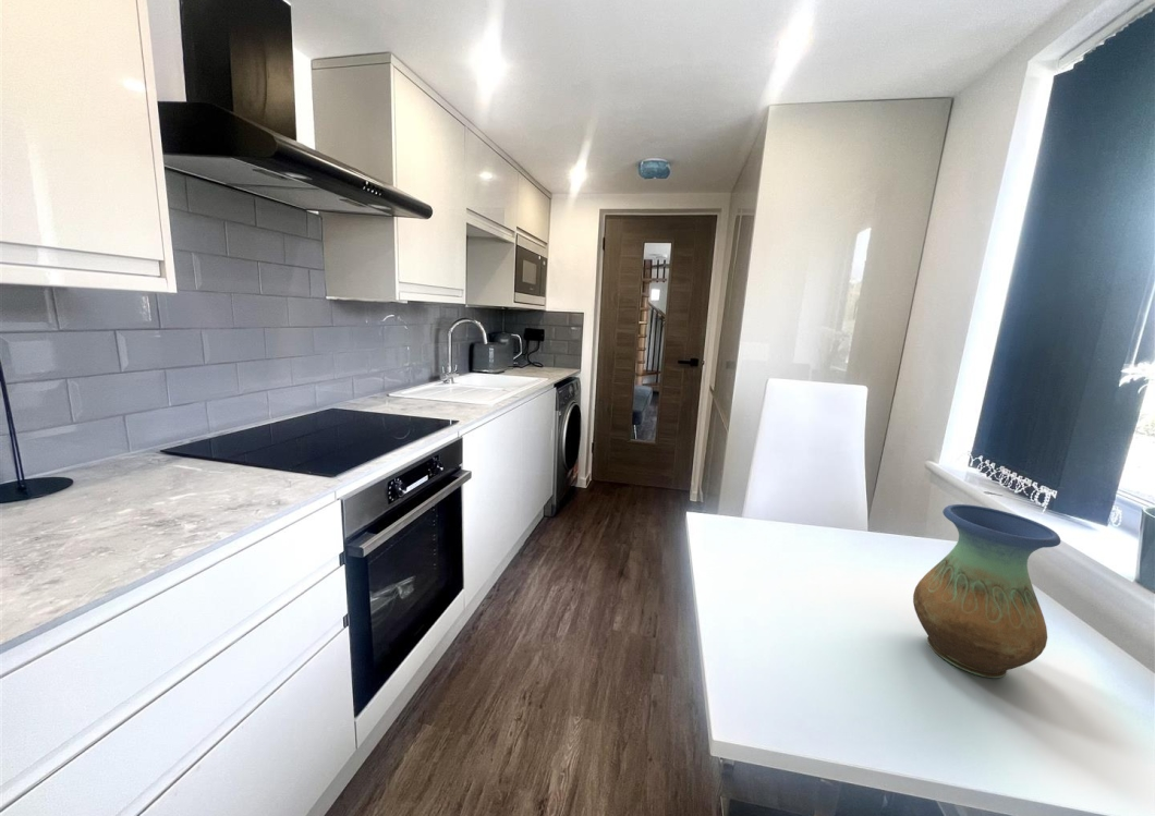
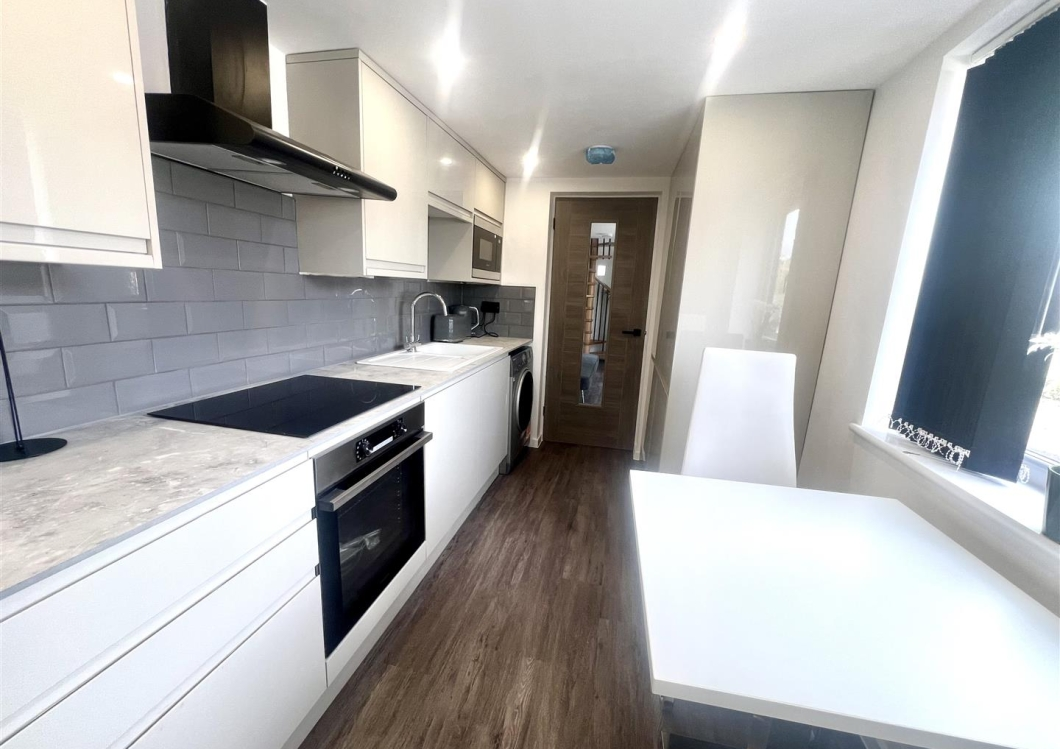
- vase (981, 589)
